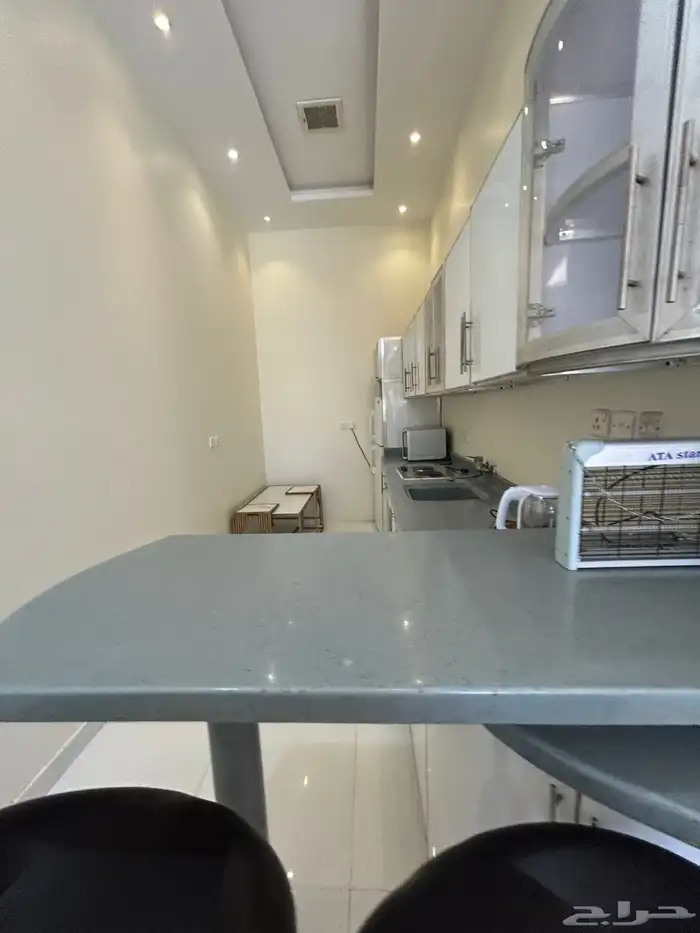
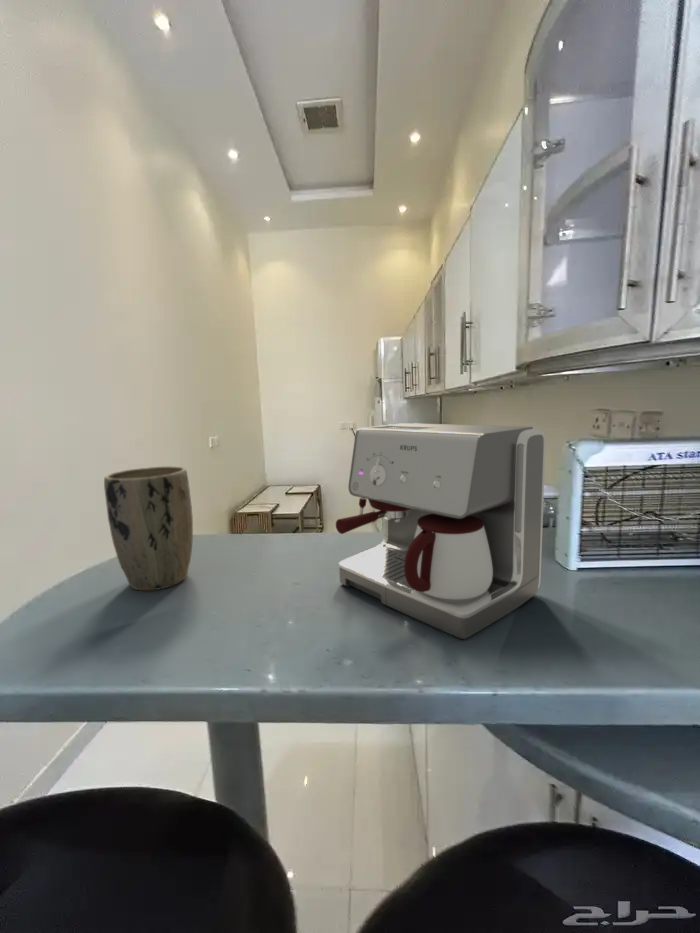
+ plant pot (153, 527)
+ coffee maker (434, 509)
